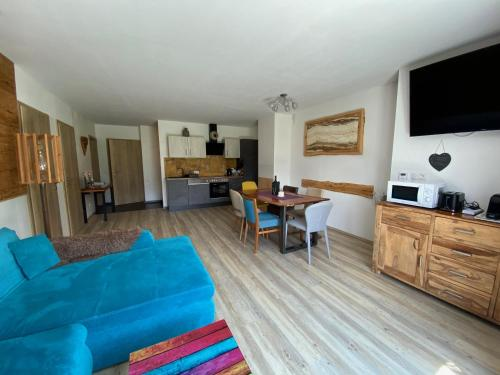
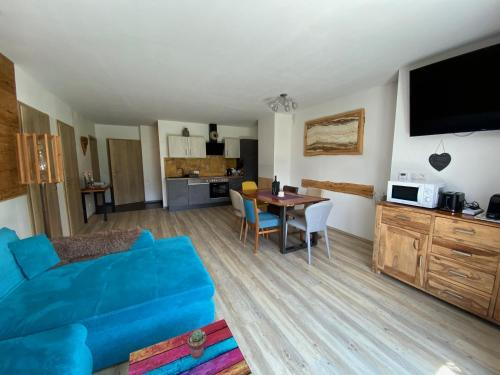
+ potted succulent (197, 342)
